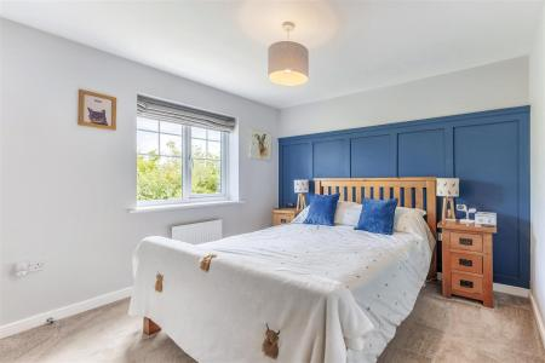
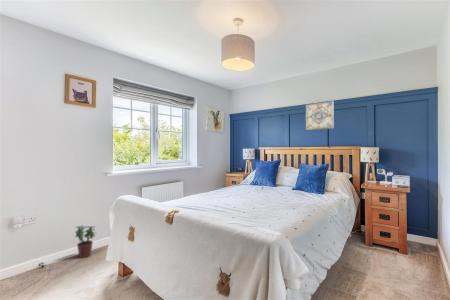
+ wall art (319, 116)
+ potted plant (83, 240)
